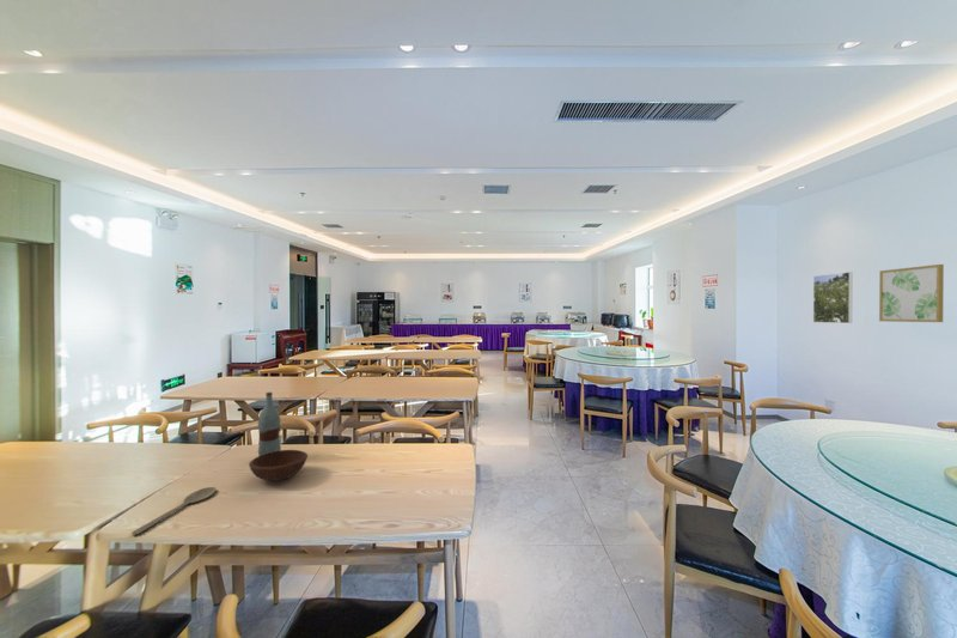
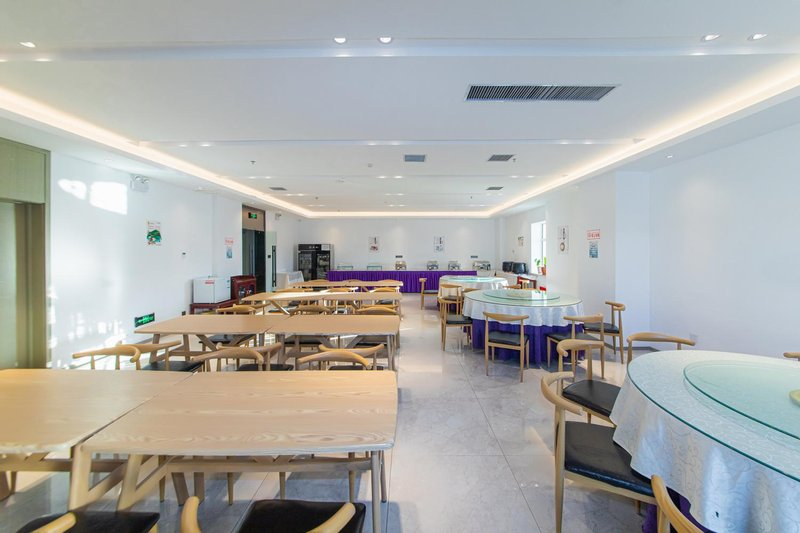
- wooden spoon (177, 508)
- wall art (909, 294)
- bottle (269, 425)
- bowl (279, 467)
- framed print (831, 298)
